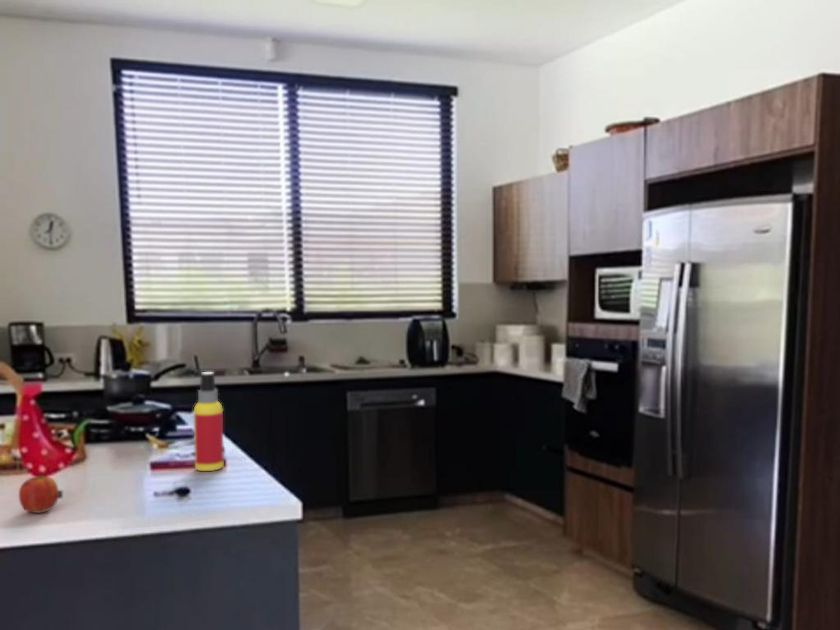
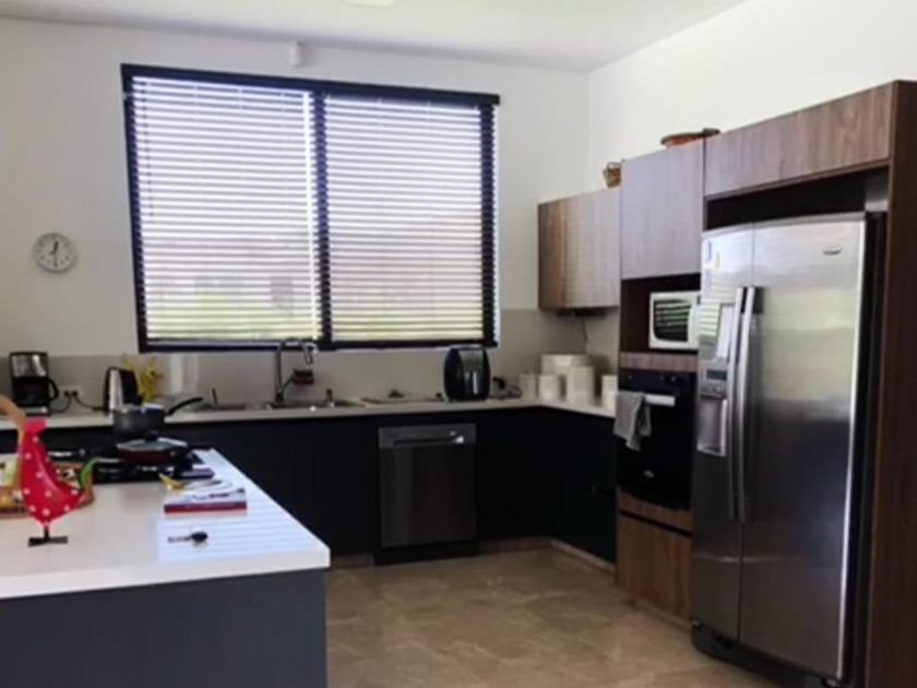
- fruit (38, 492)
- spray bottle (208, 420)
